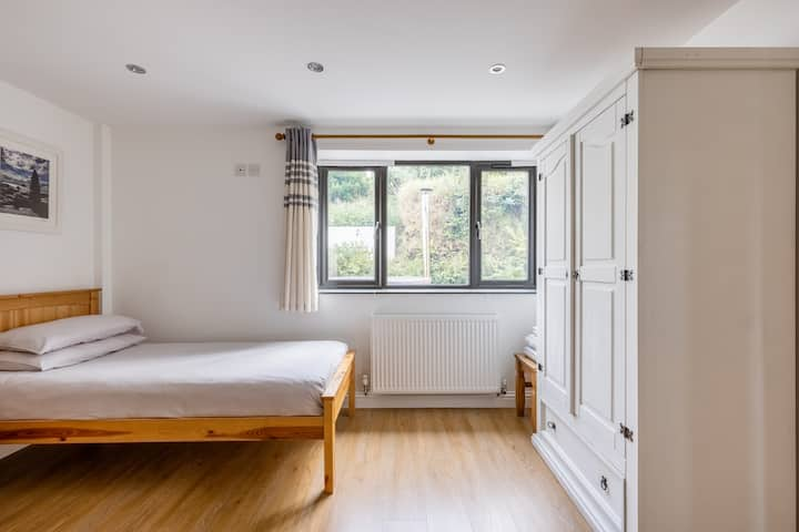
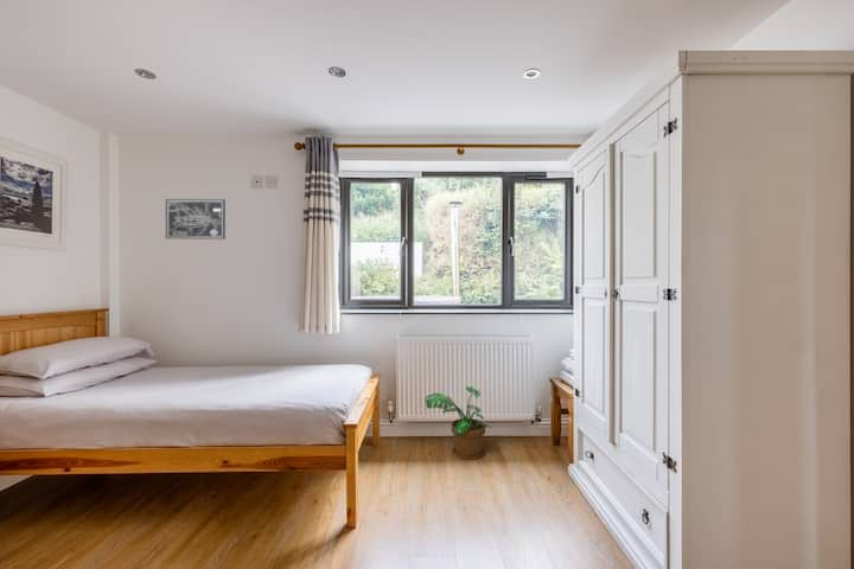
+ potted plant (457, 420)
+ wall art (195, 218)
